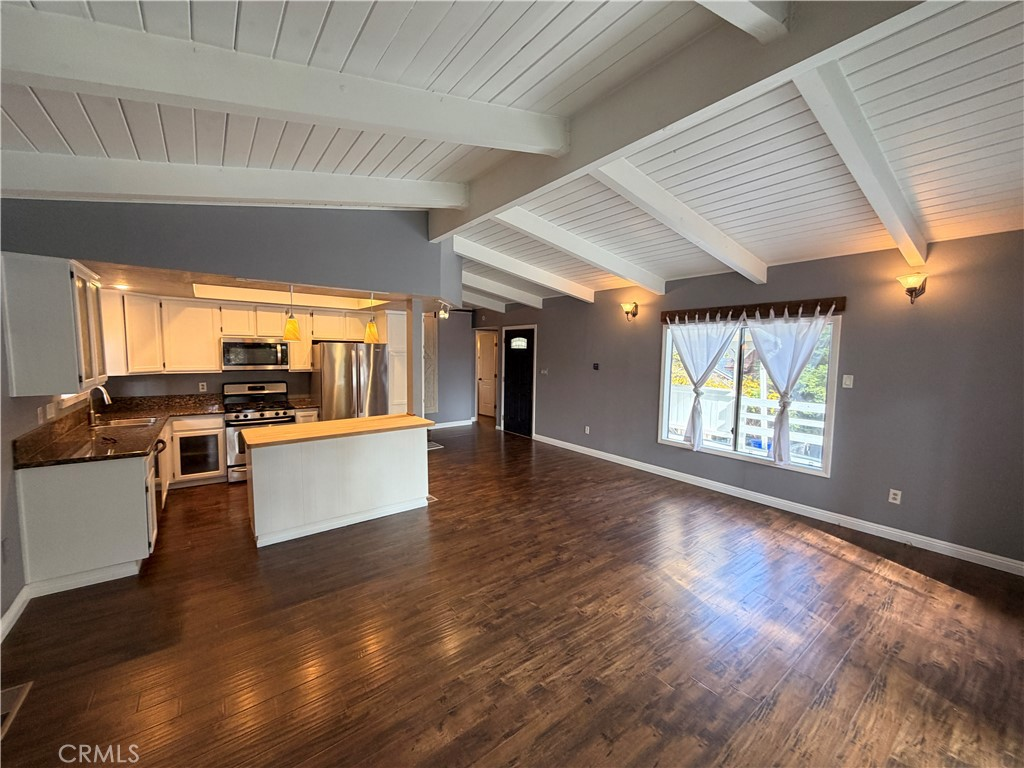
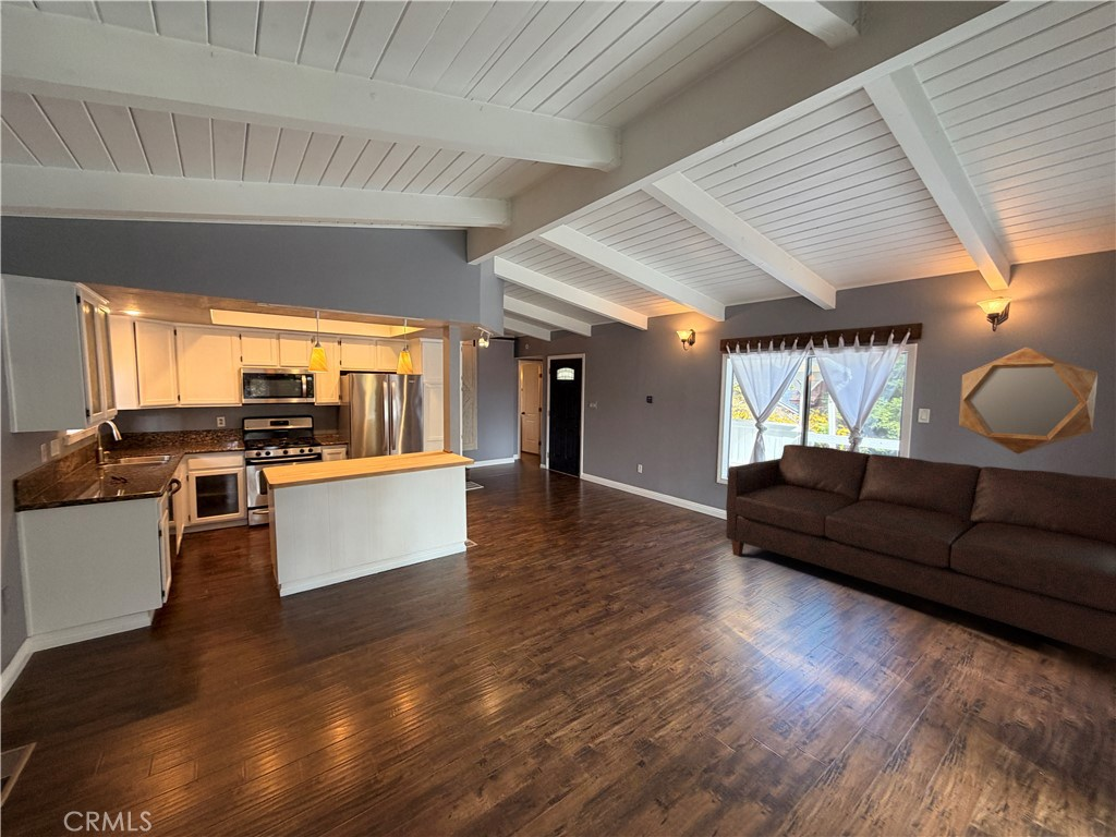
+ sofa (901, 526)
+ home mirror (1021, 401)
